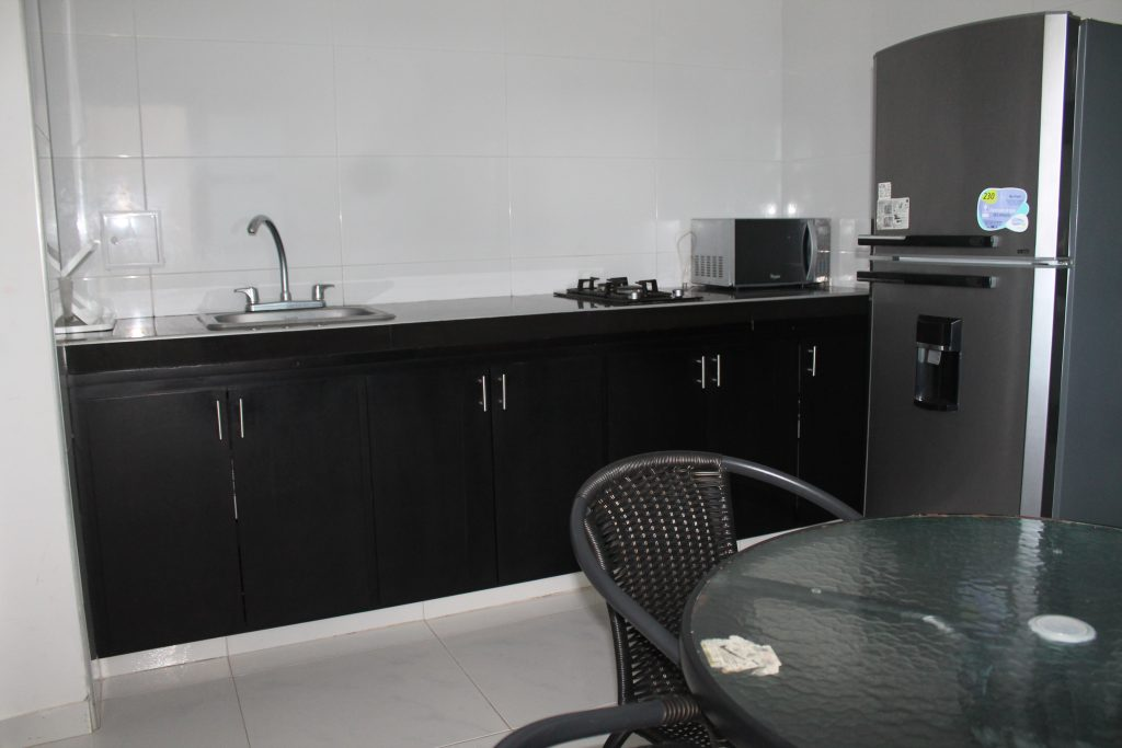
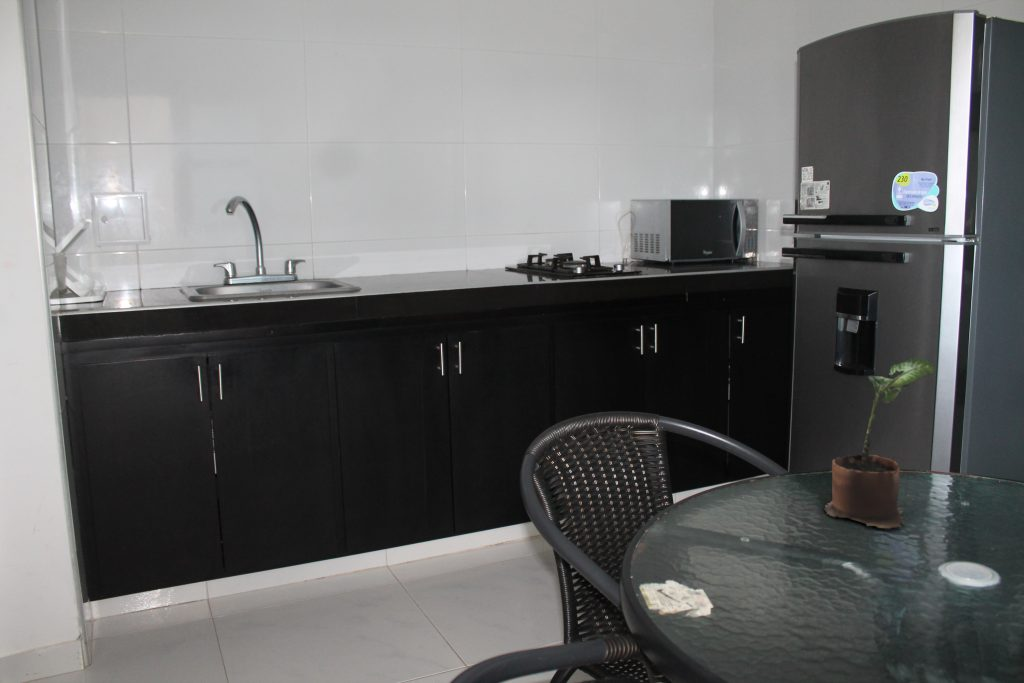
+ potted plant (870, 432)
